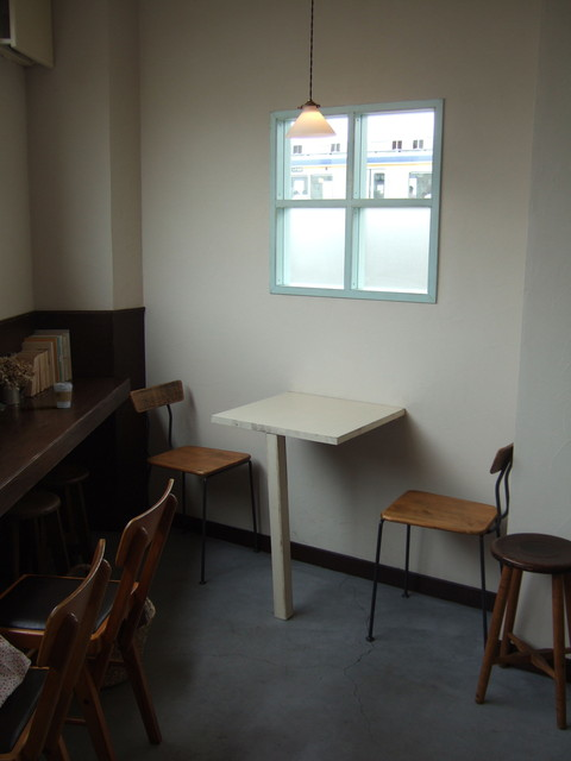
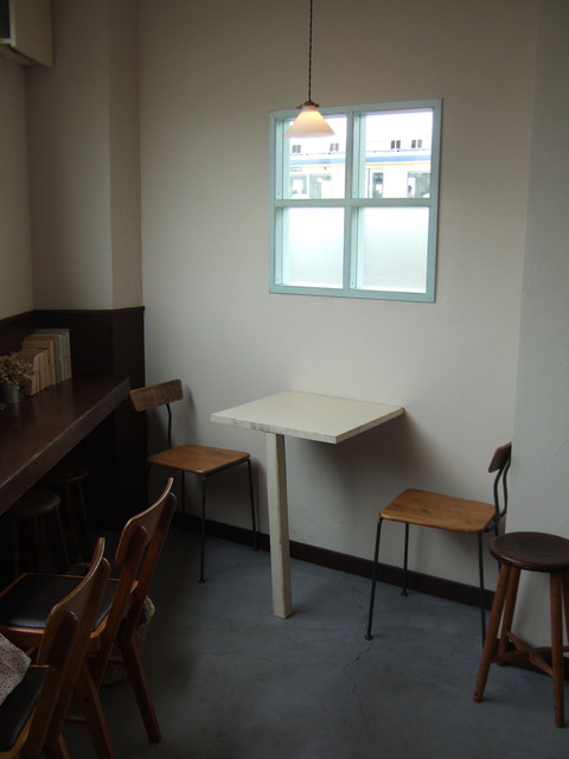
- coffee cup (63, 395)
